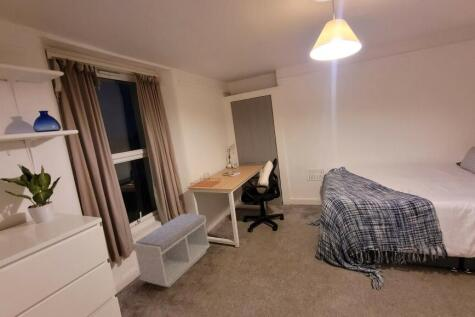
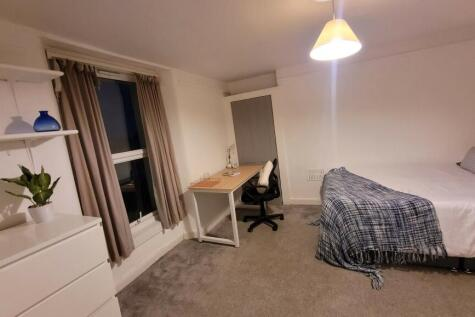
- bench (176, 246)
